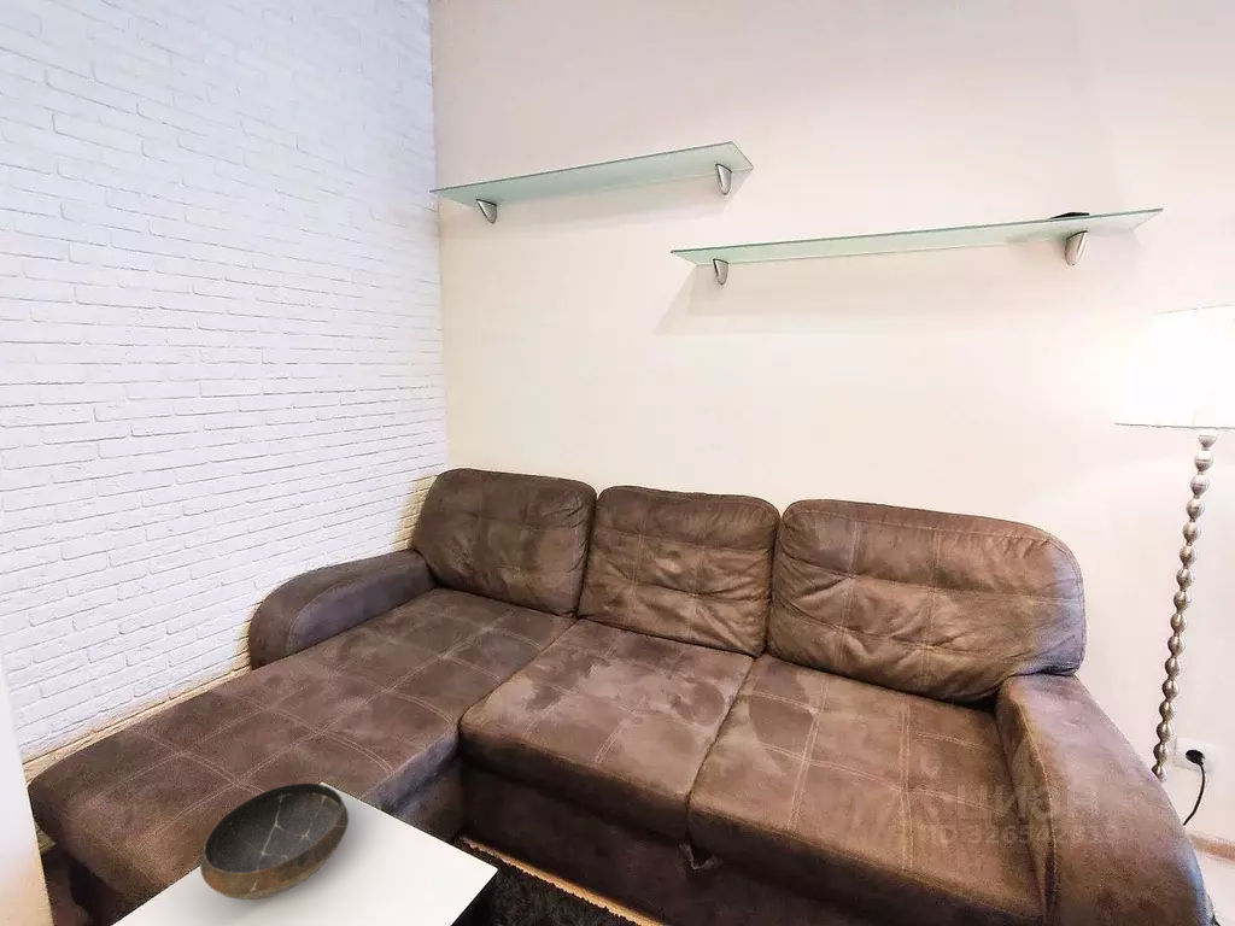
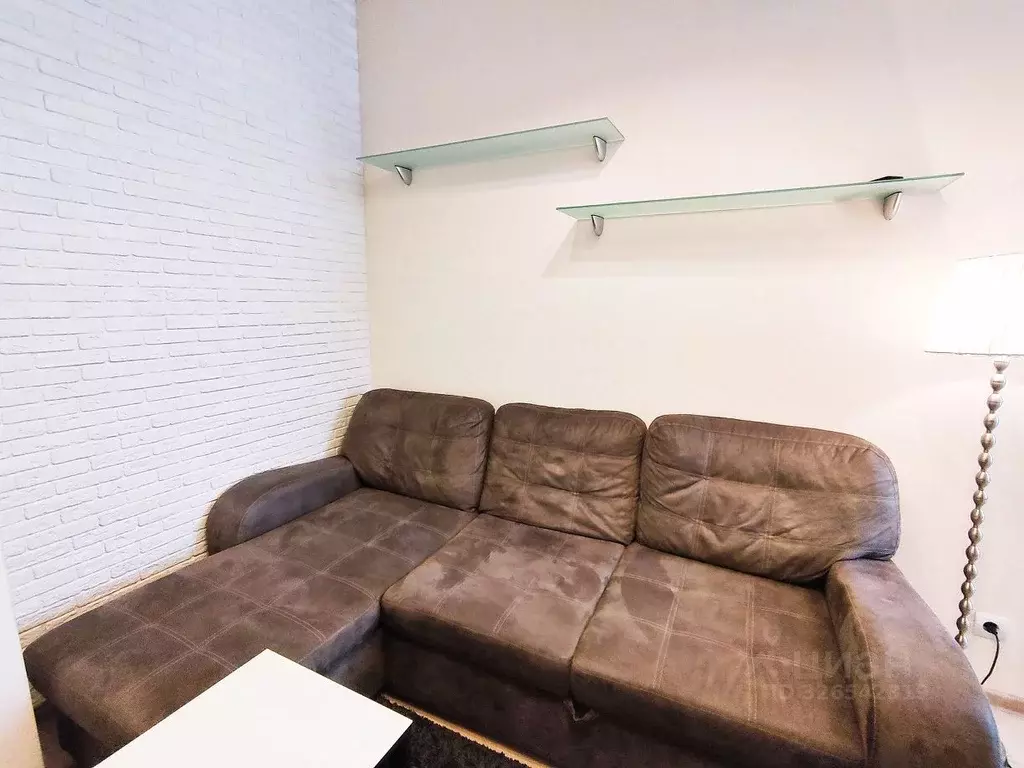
- bowl (279, 845)
